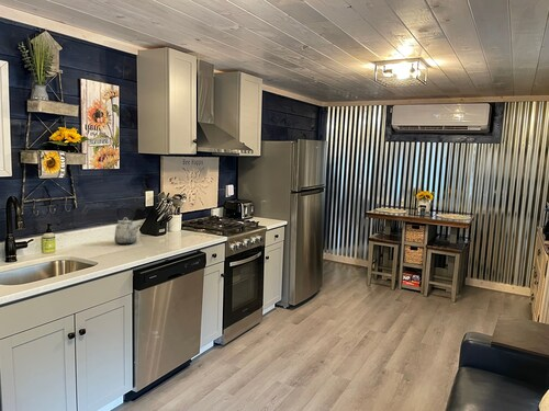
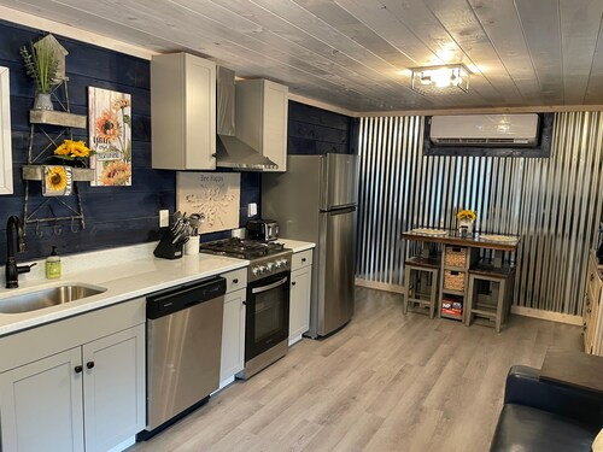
- kettle (128, 226)
